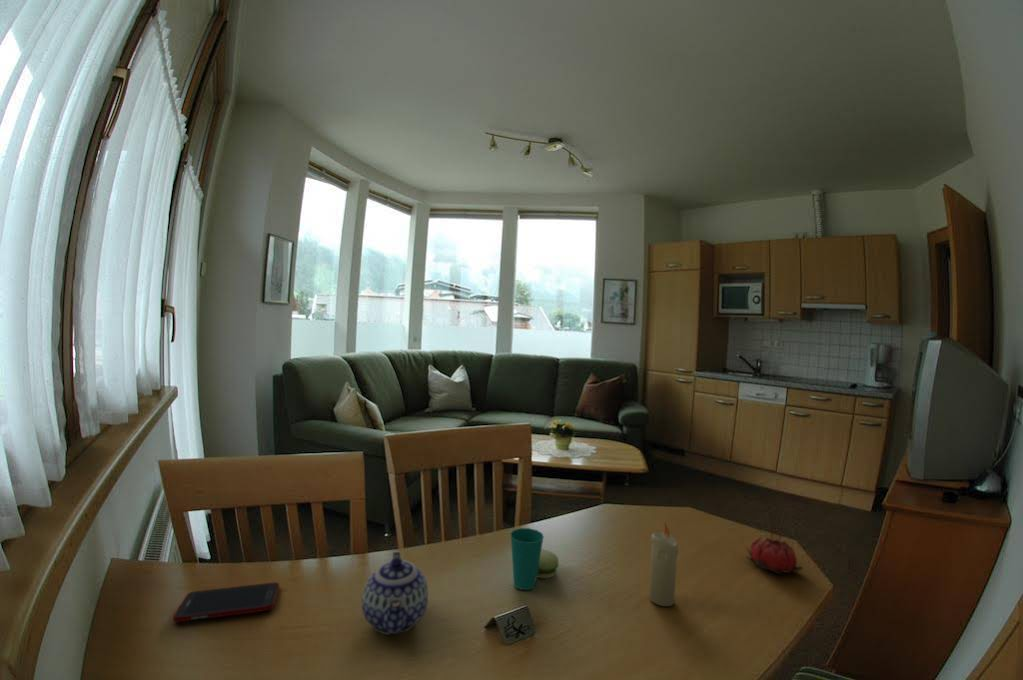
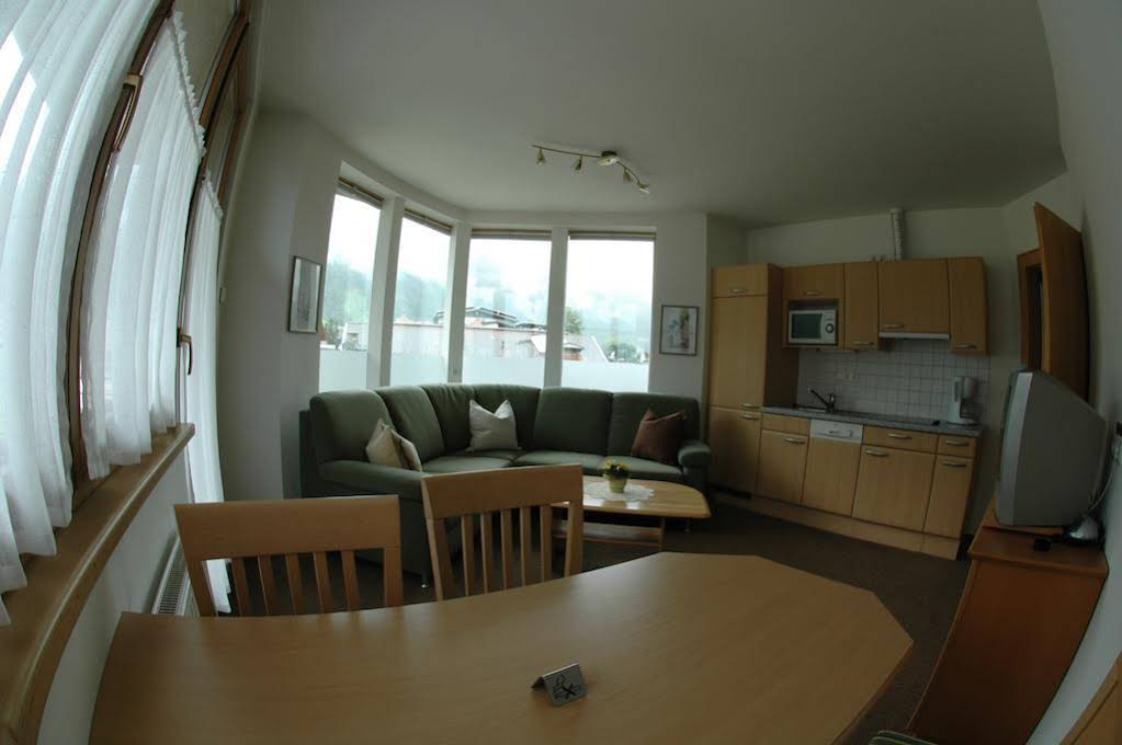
- teapot (395, 590)
- flower (774, 533)
- candle (663, 560)
- cup (534, 554)
- cell phone (229, 601)
